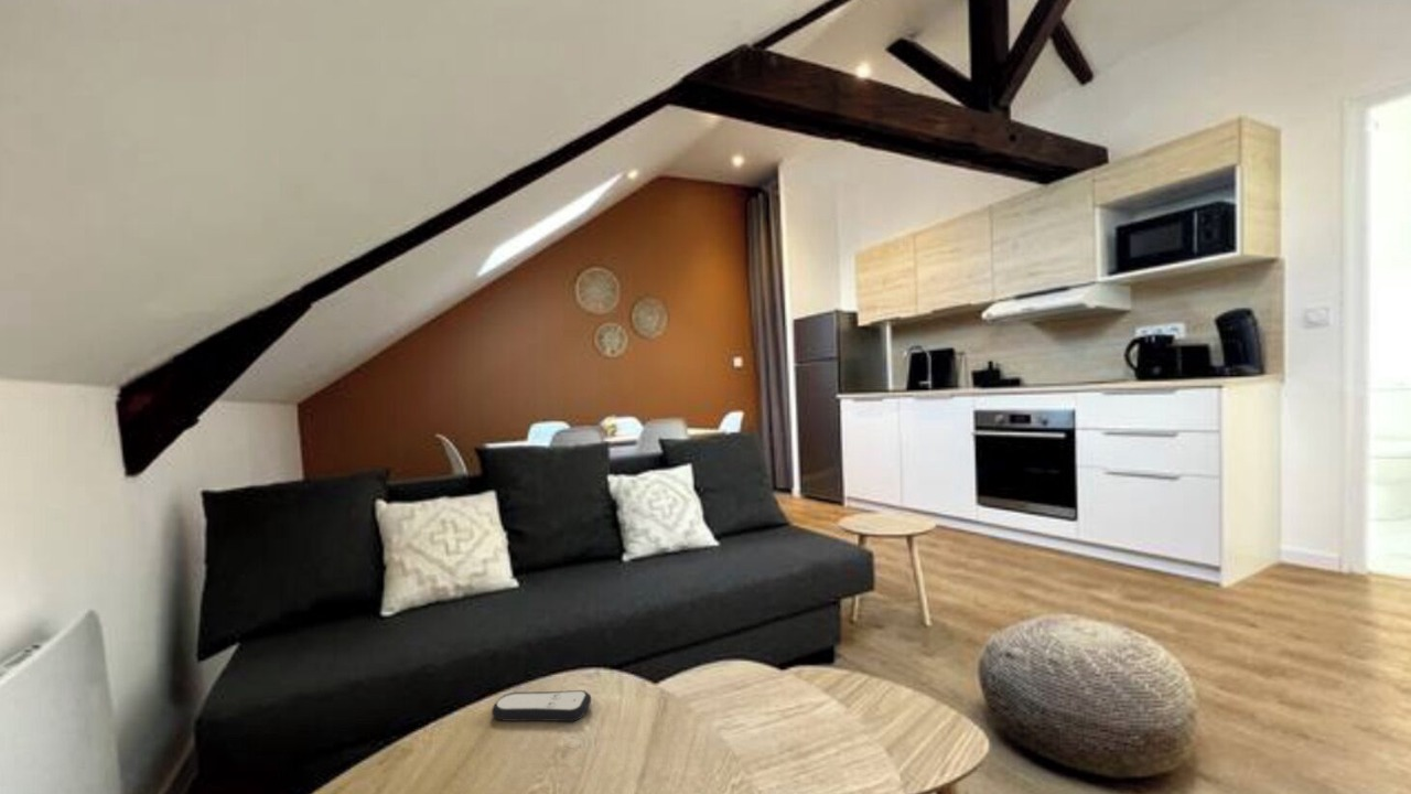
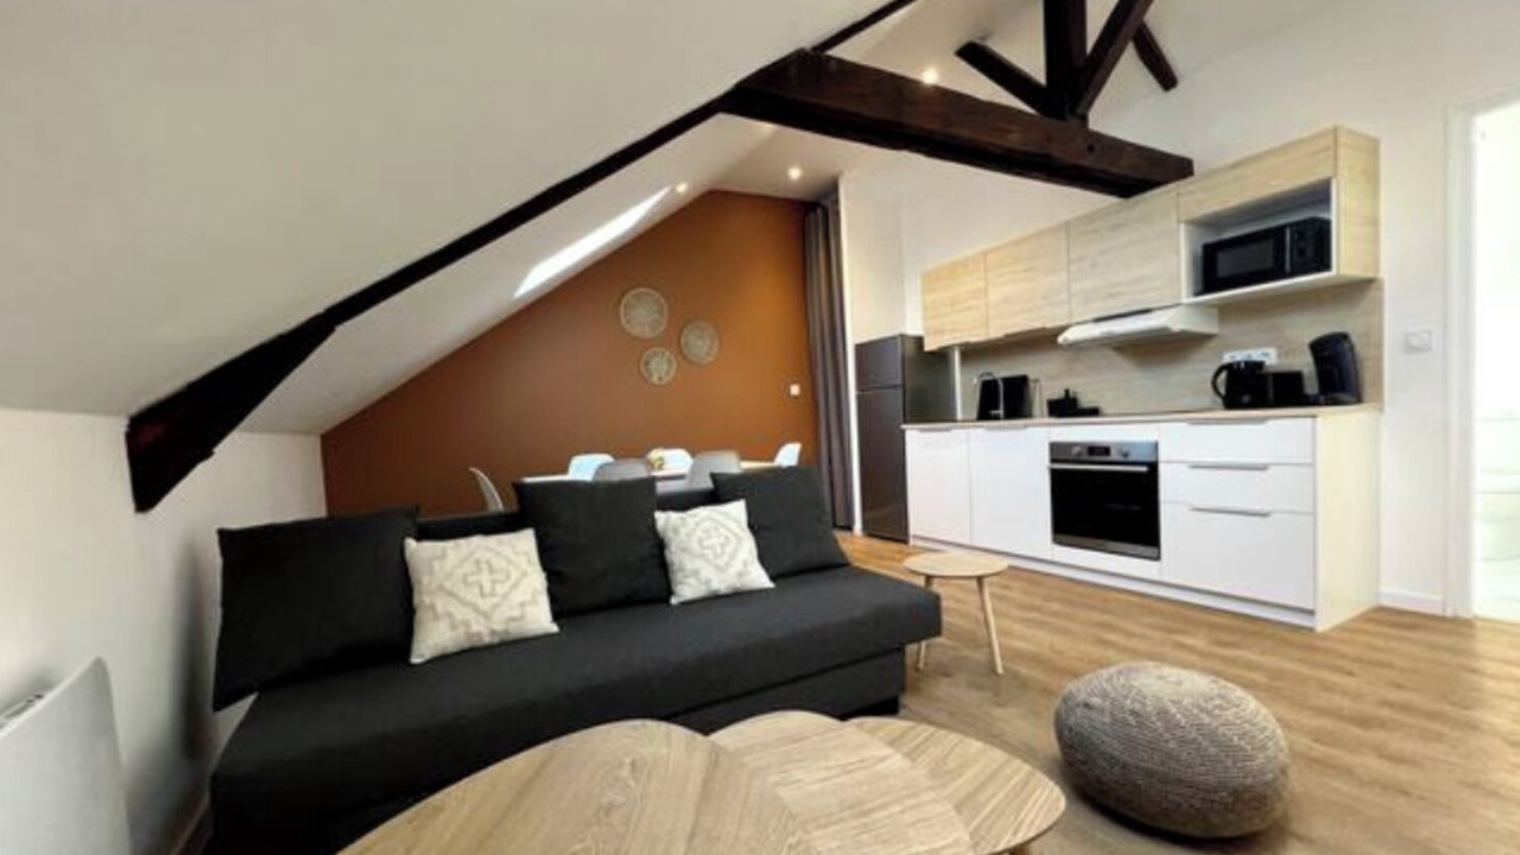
- remote control (541, 705)
